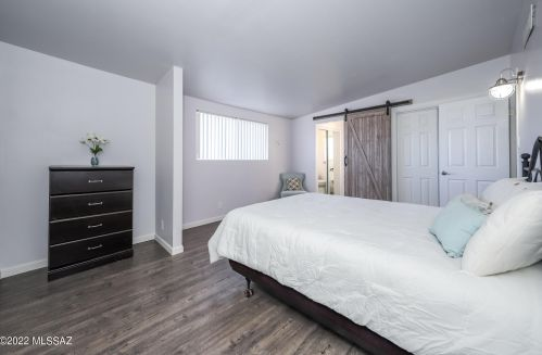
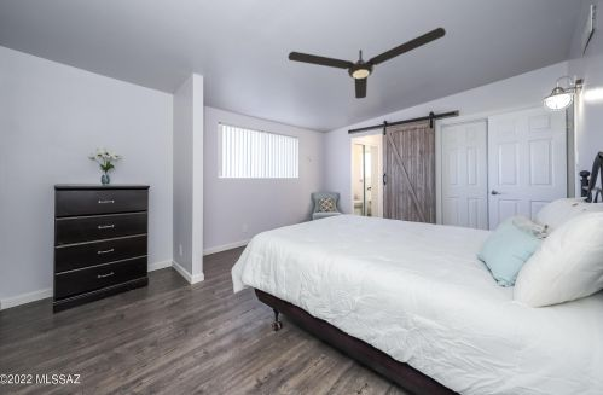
+ ceiling fan (360, 70)
